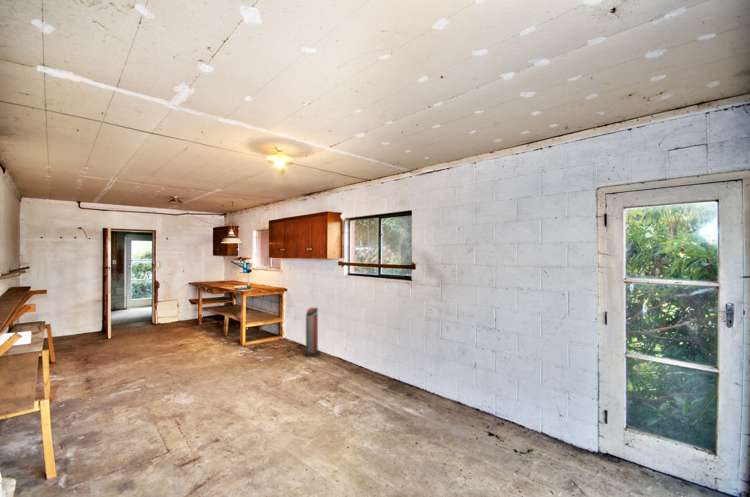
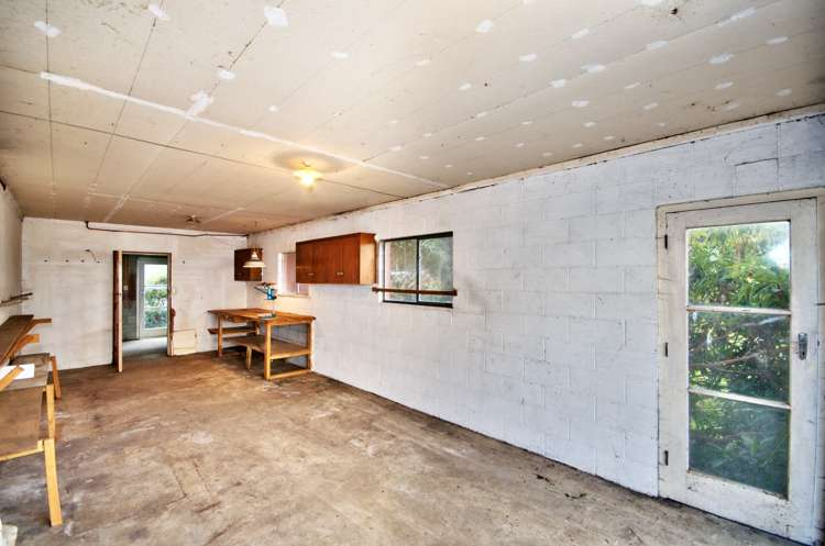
- air purifier (311, 330)
